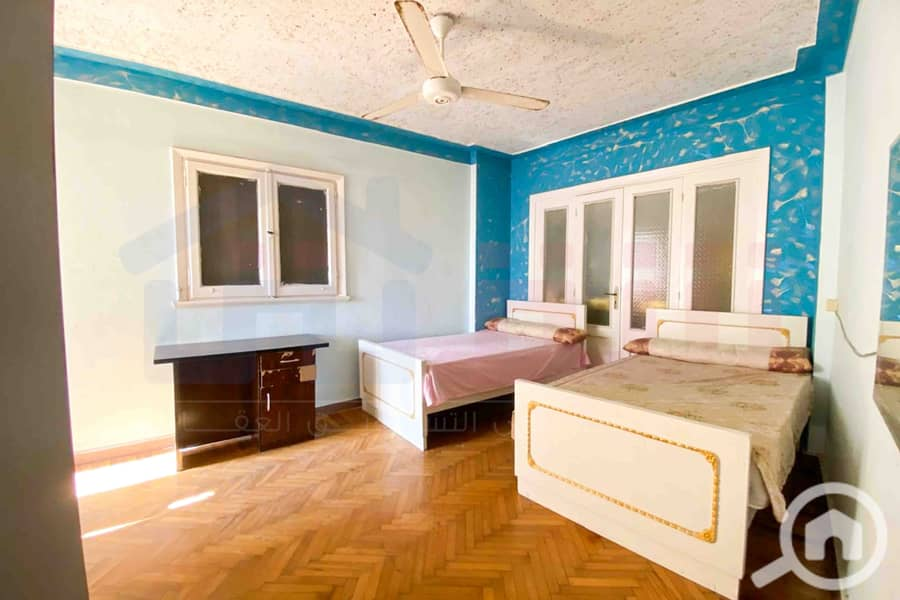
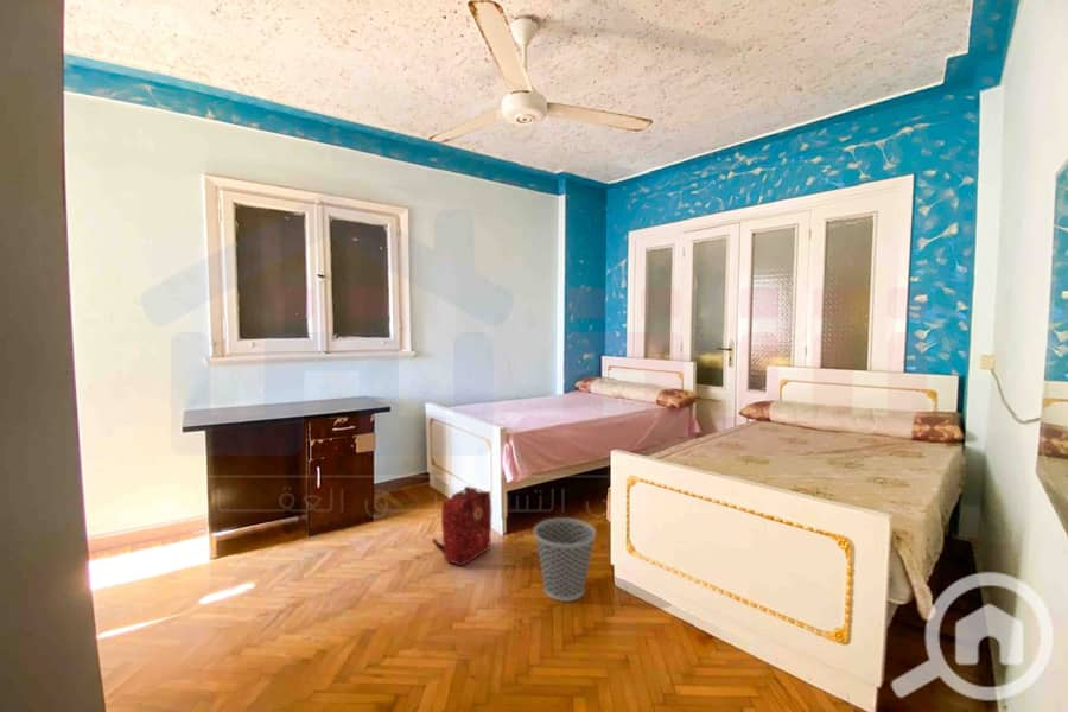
+ backpack (463, 520)
+ wastebasket (564, 559)
